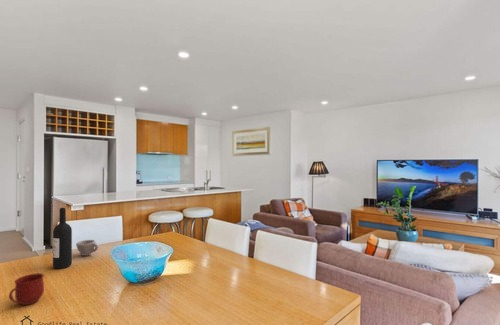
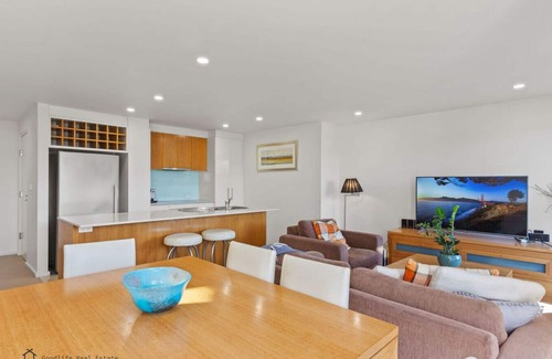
- wine bottle (62, 237)
- mug (25, 291)
- cup (88, 248)
